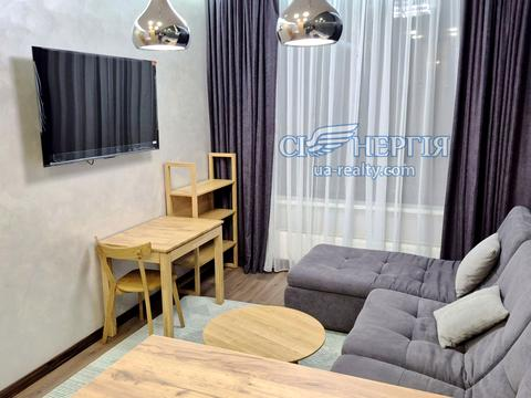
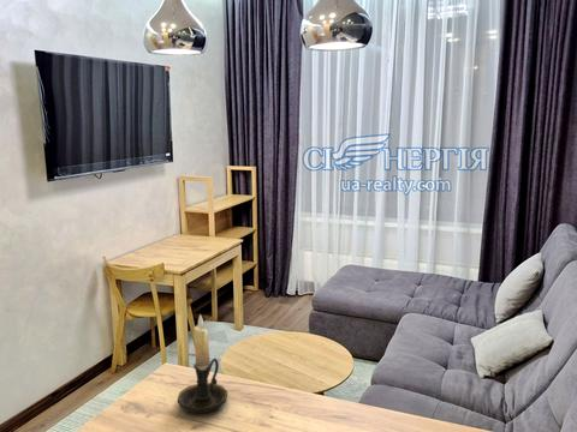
+ candle holder (204, 355)
